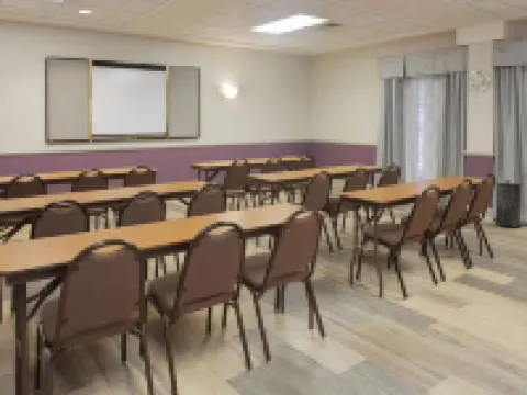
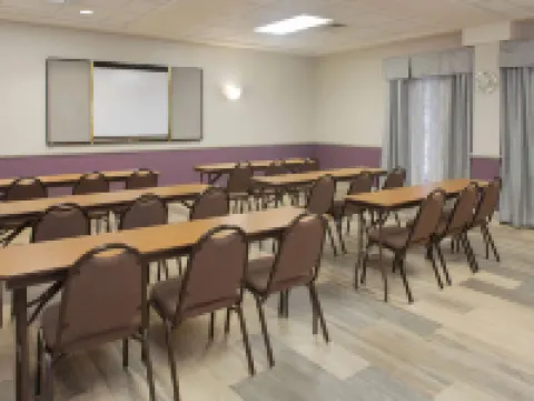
- trash bin (507, 202)
